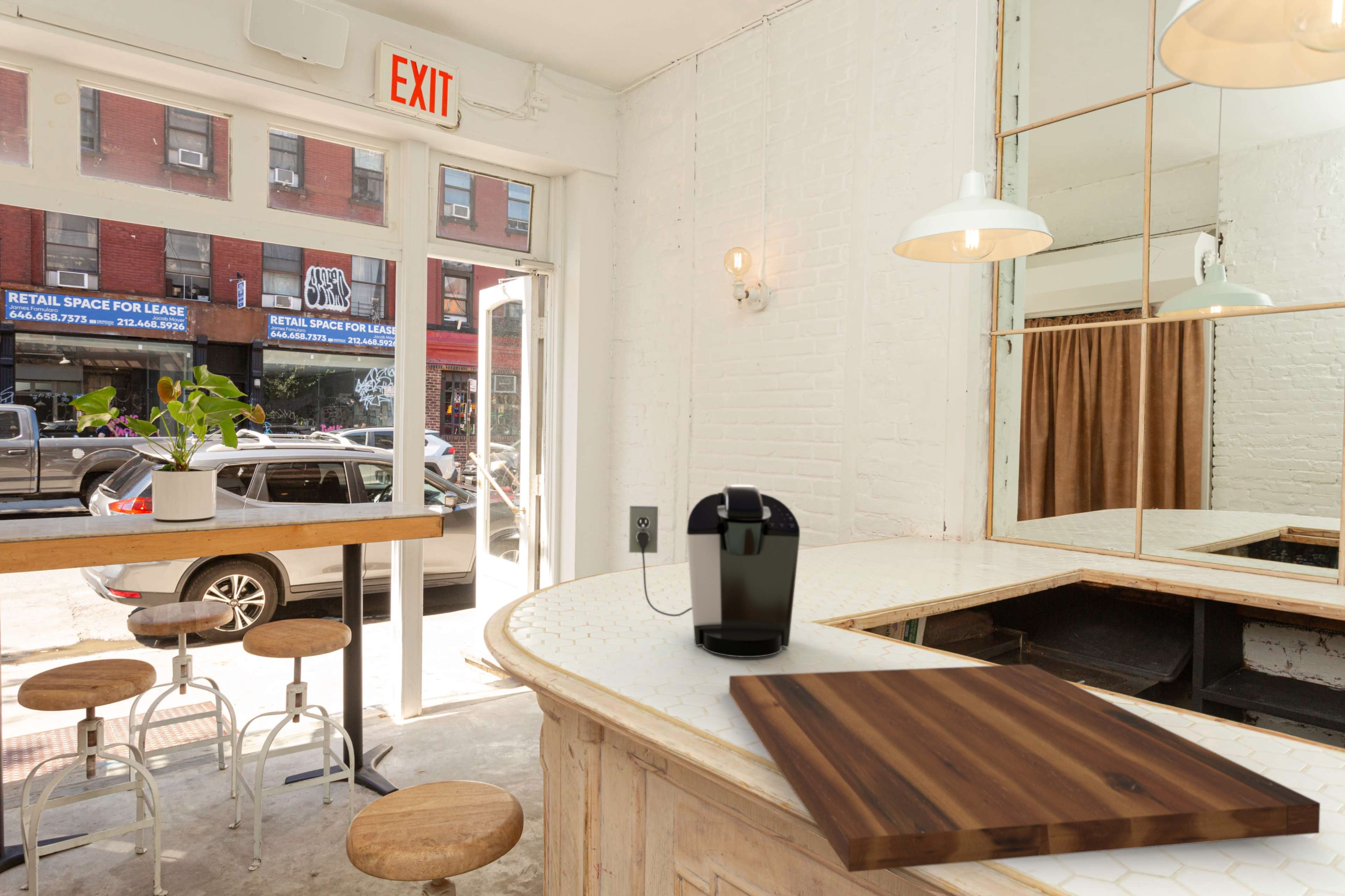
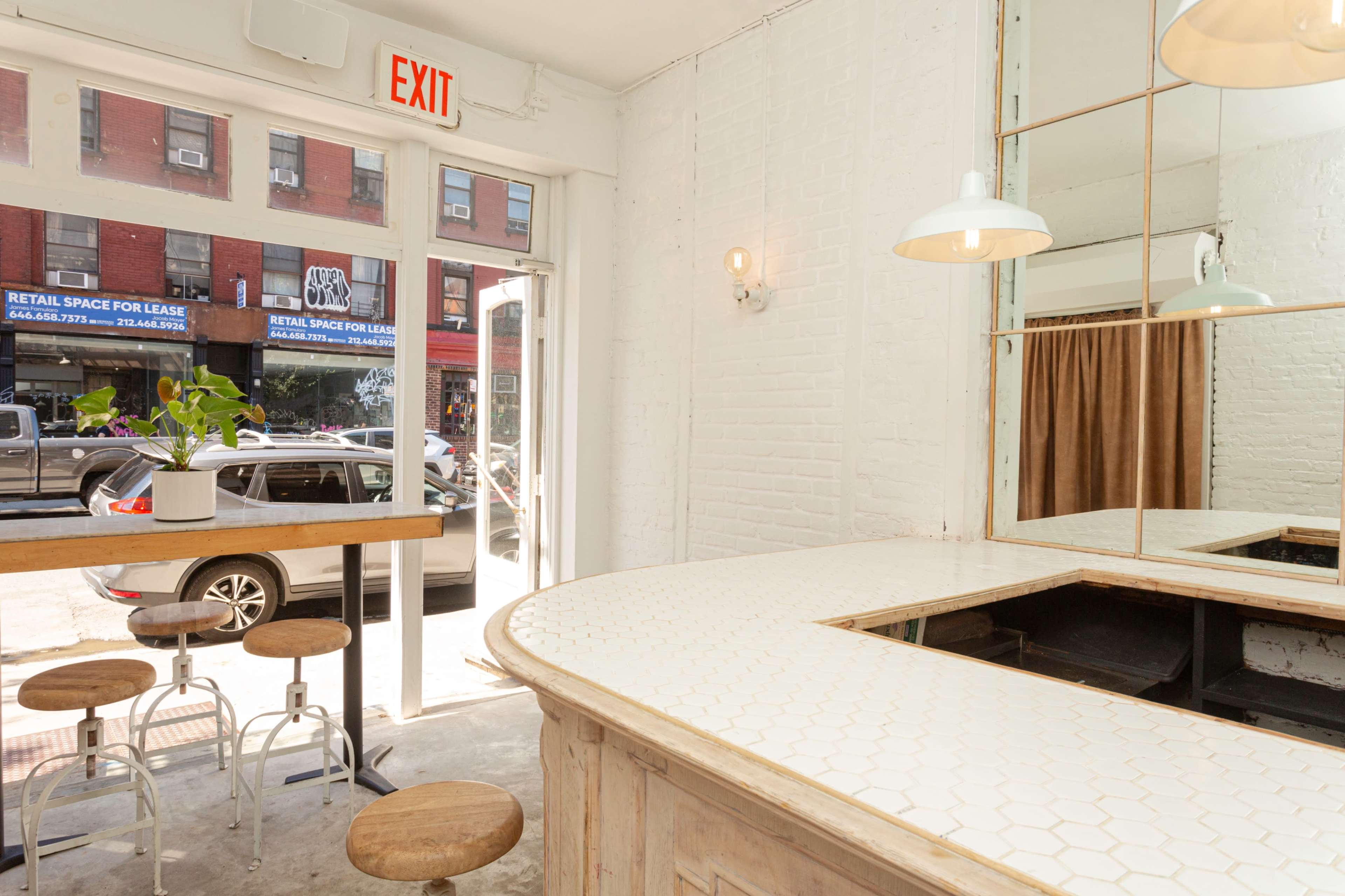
- coffee maker (710, 562)
- cutting board (966, 739)
